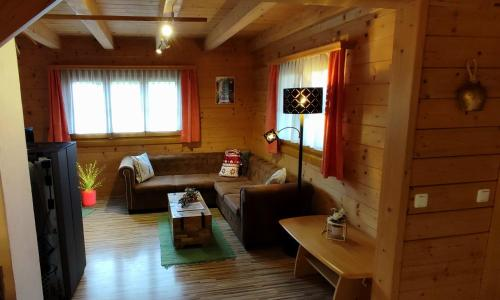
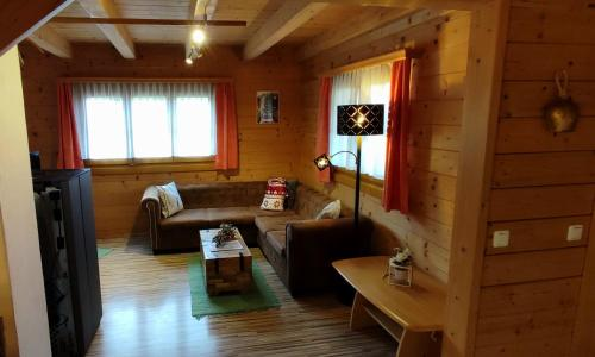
- house plant (88, 182)
